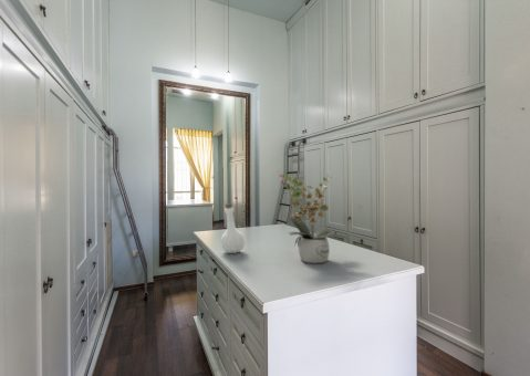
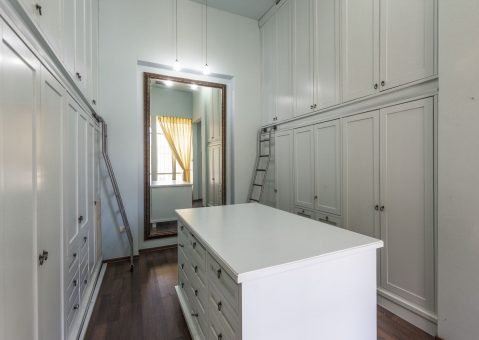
- potted plant (308, 216)
- bottle (232, 228)
